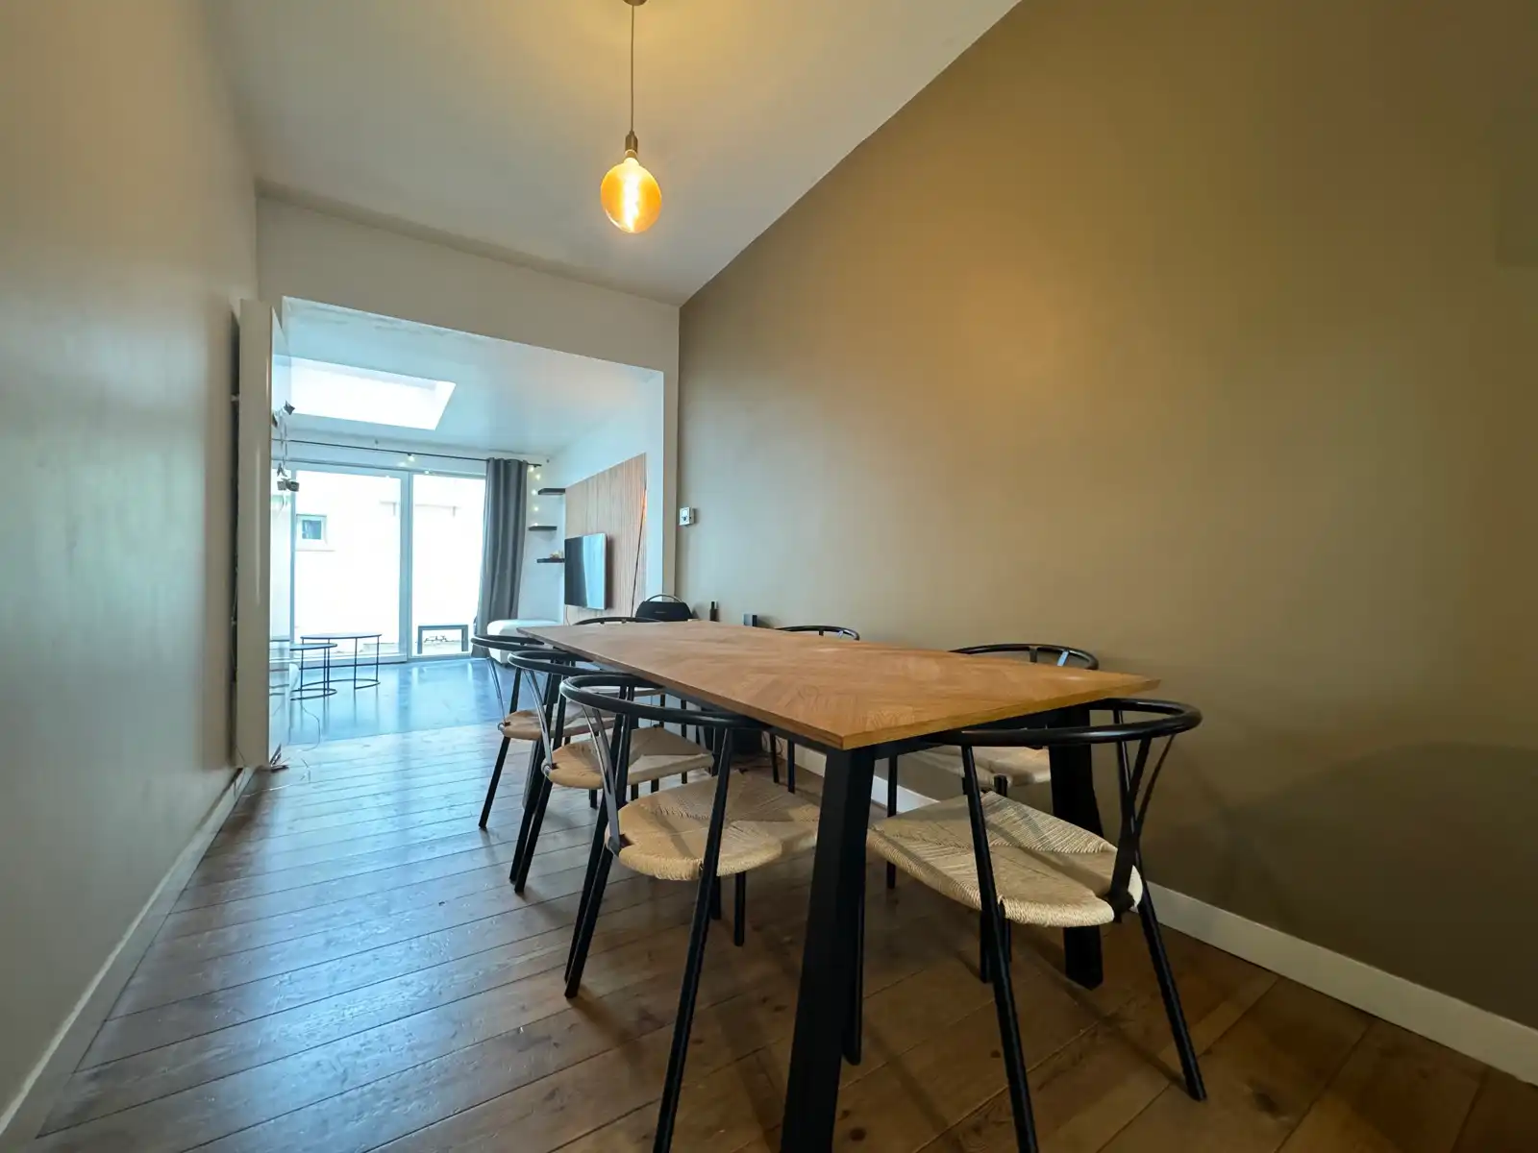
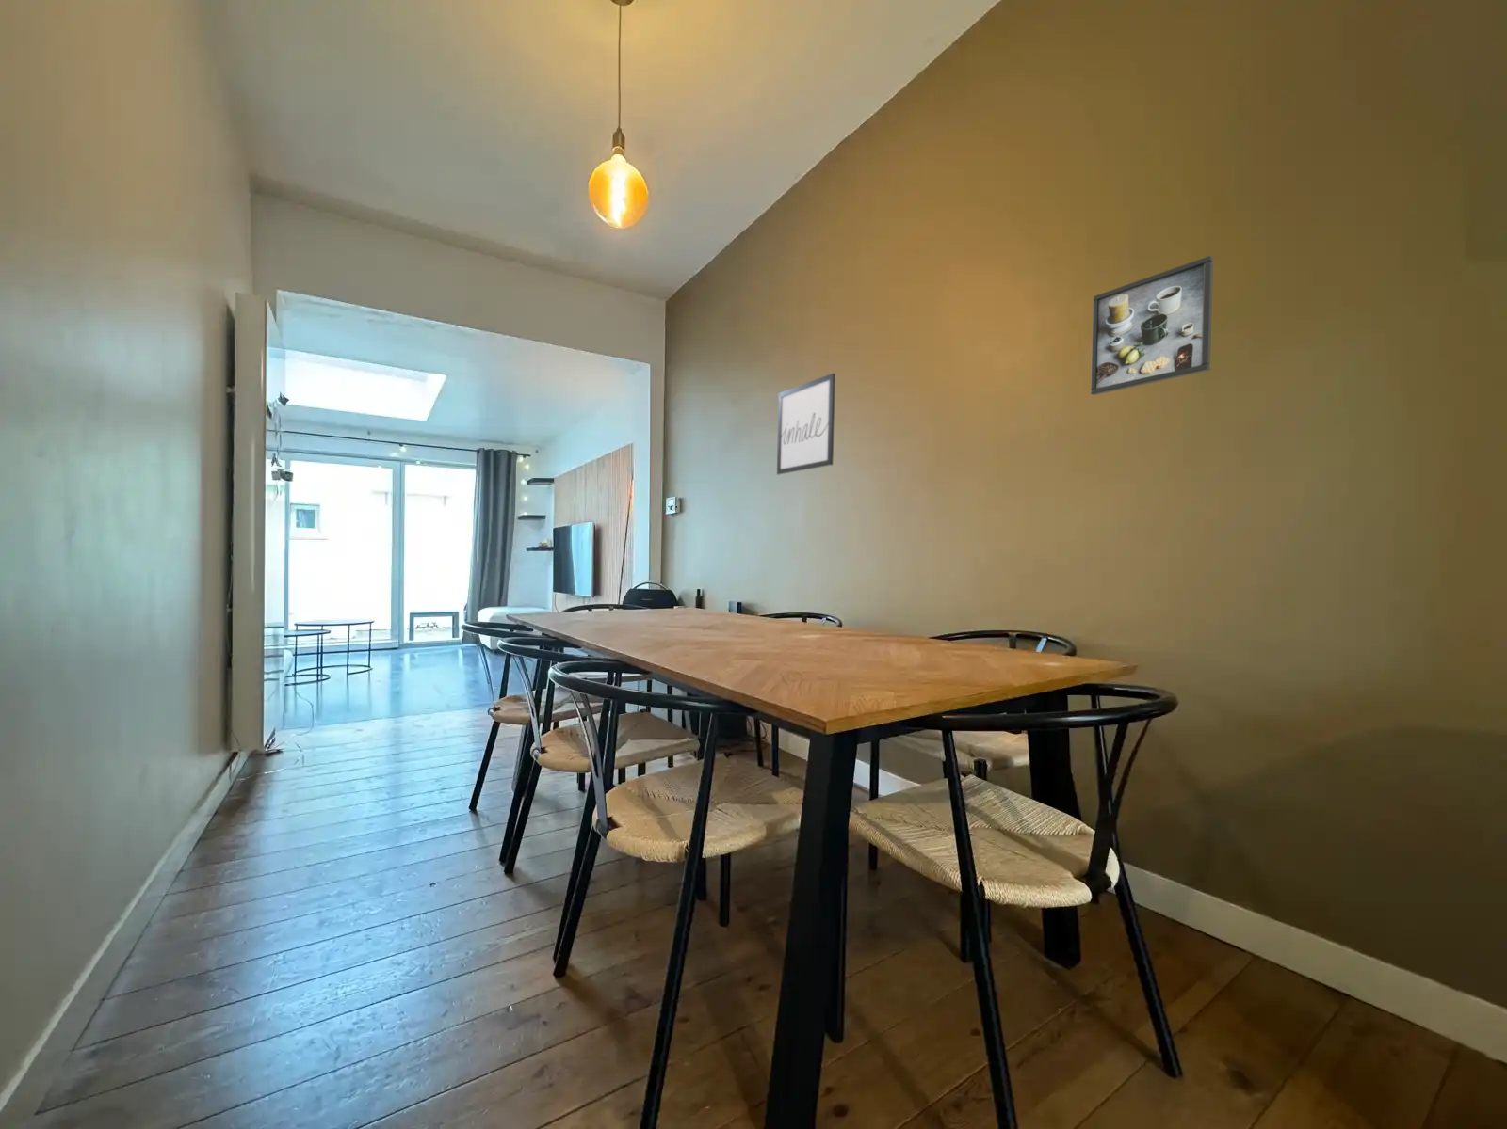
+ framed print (1147, 330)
+ wall art (803, 426)
